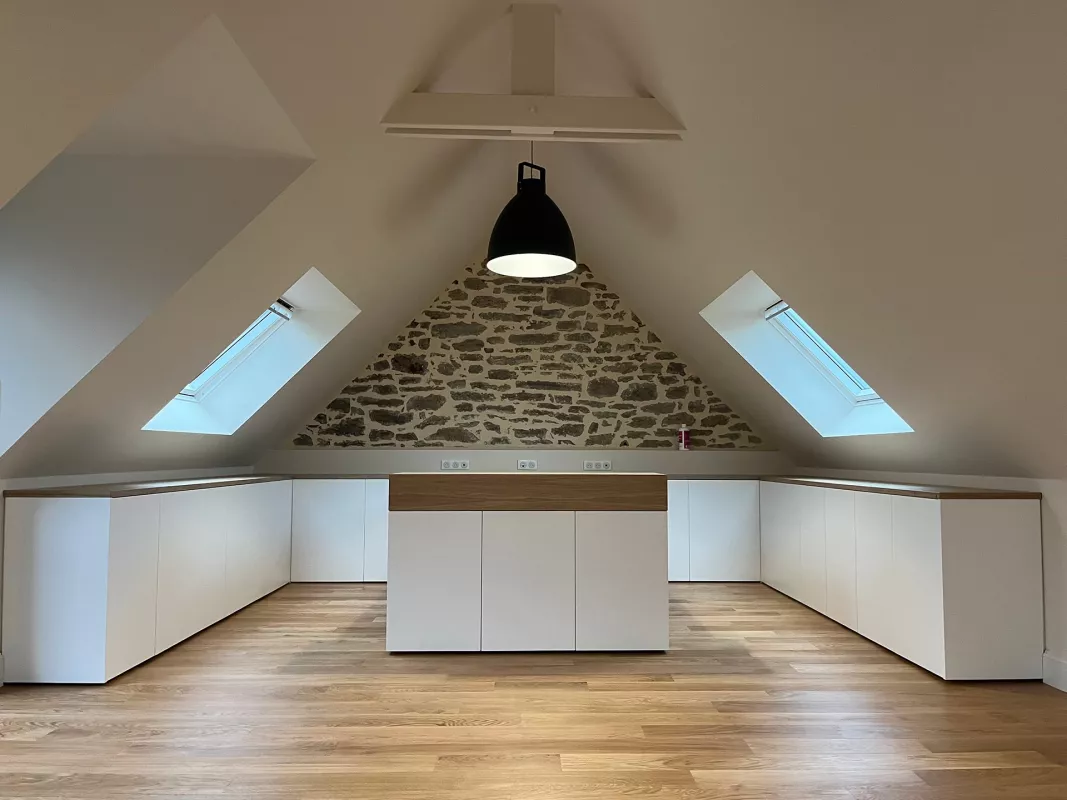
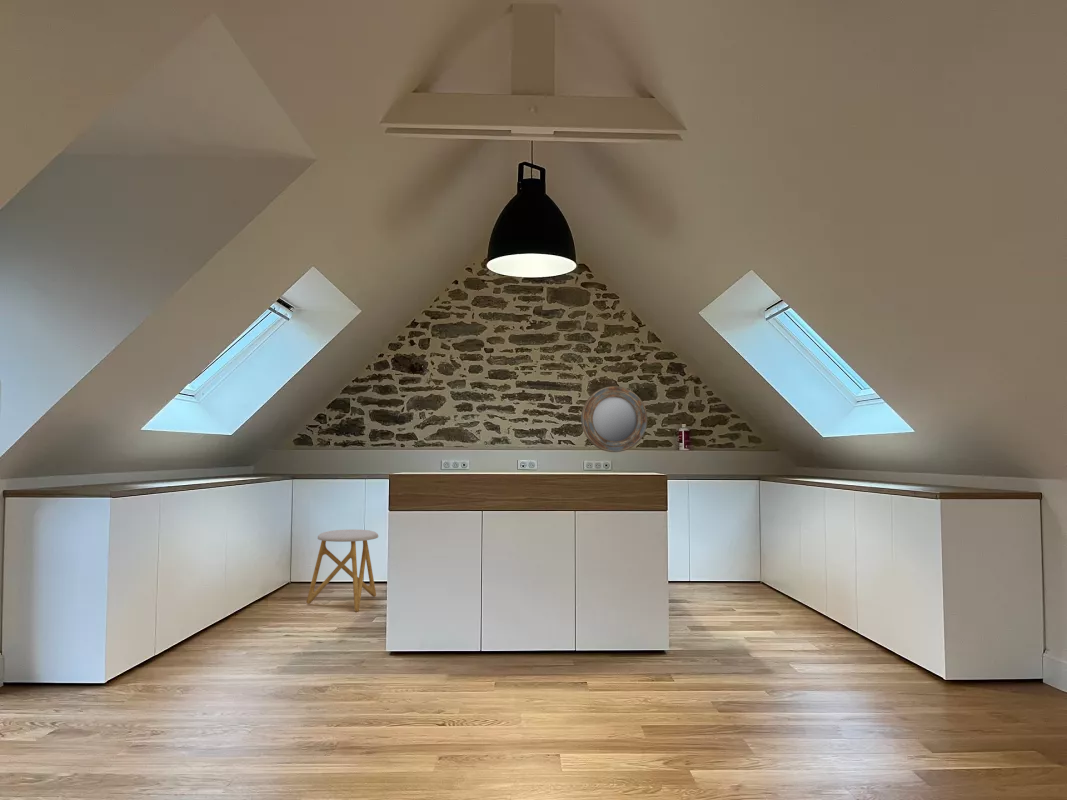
+ home mirror (614, 419)
+ stool (342, 568)
